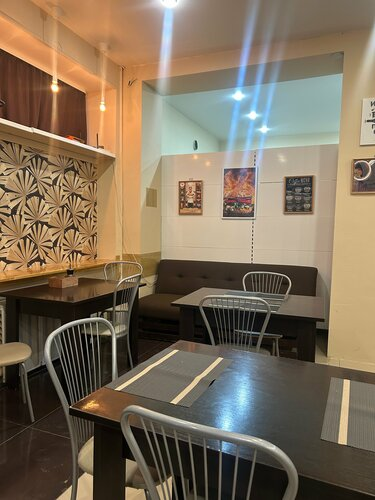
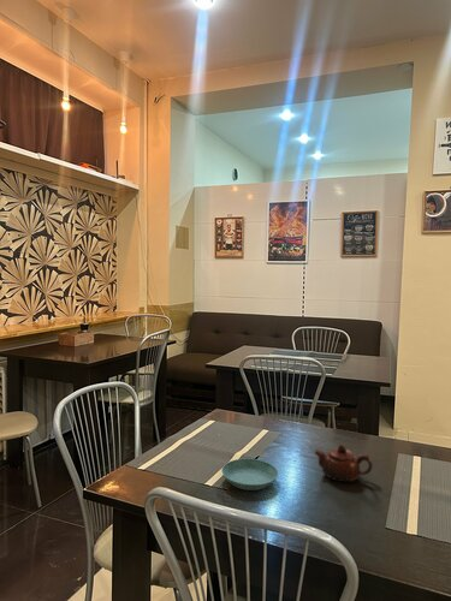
+ teapot (343, 460)
+ saucer (249, 475)
